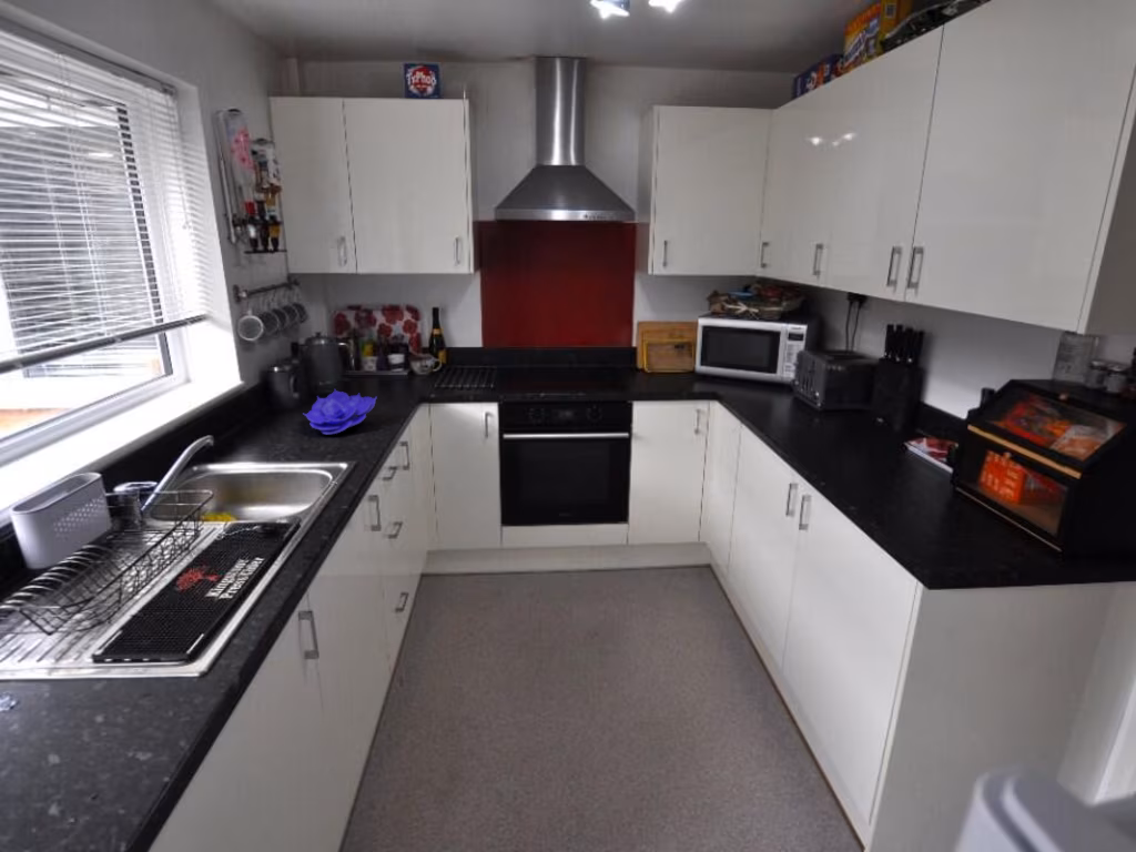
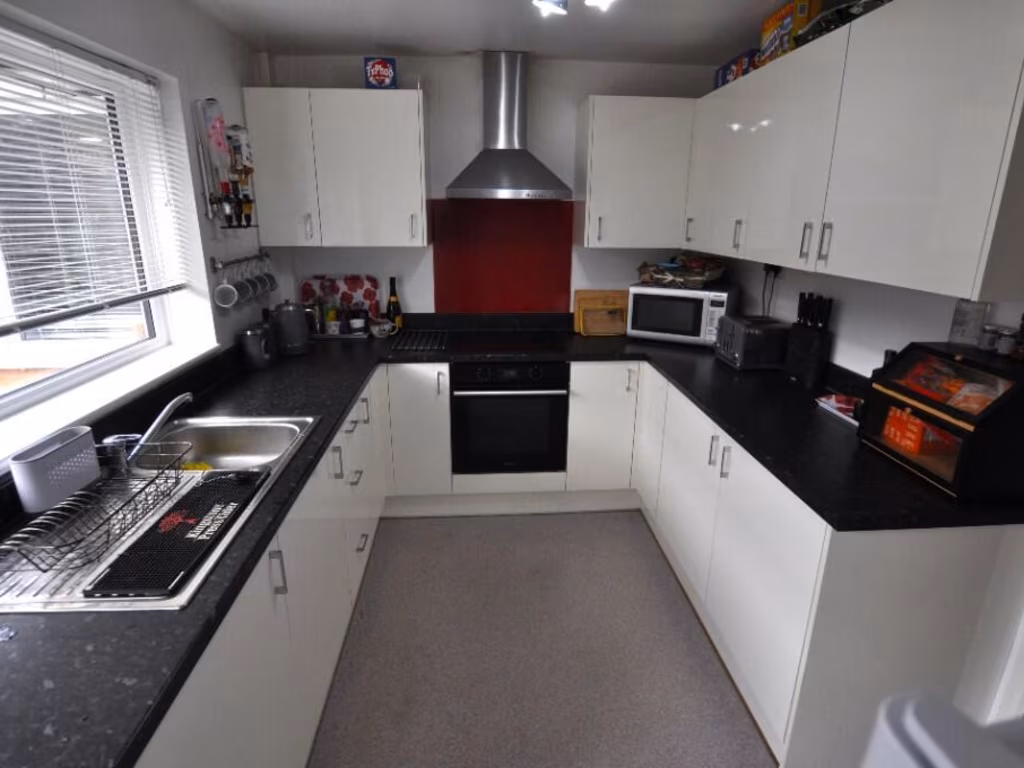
- decorative bowl (337, 410)
